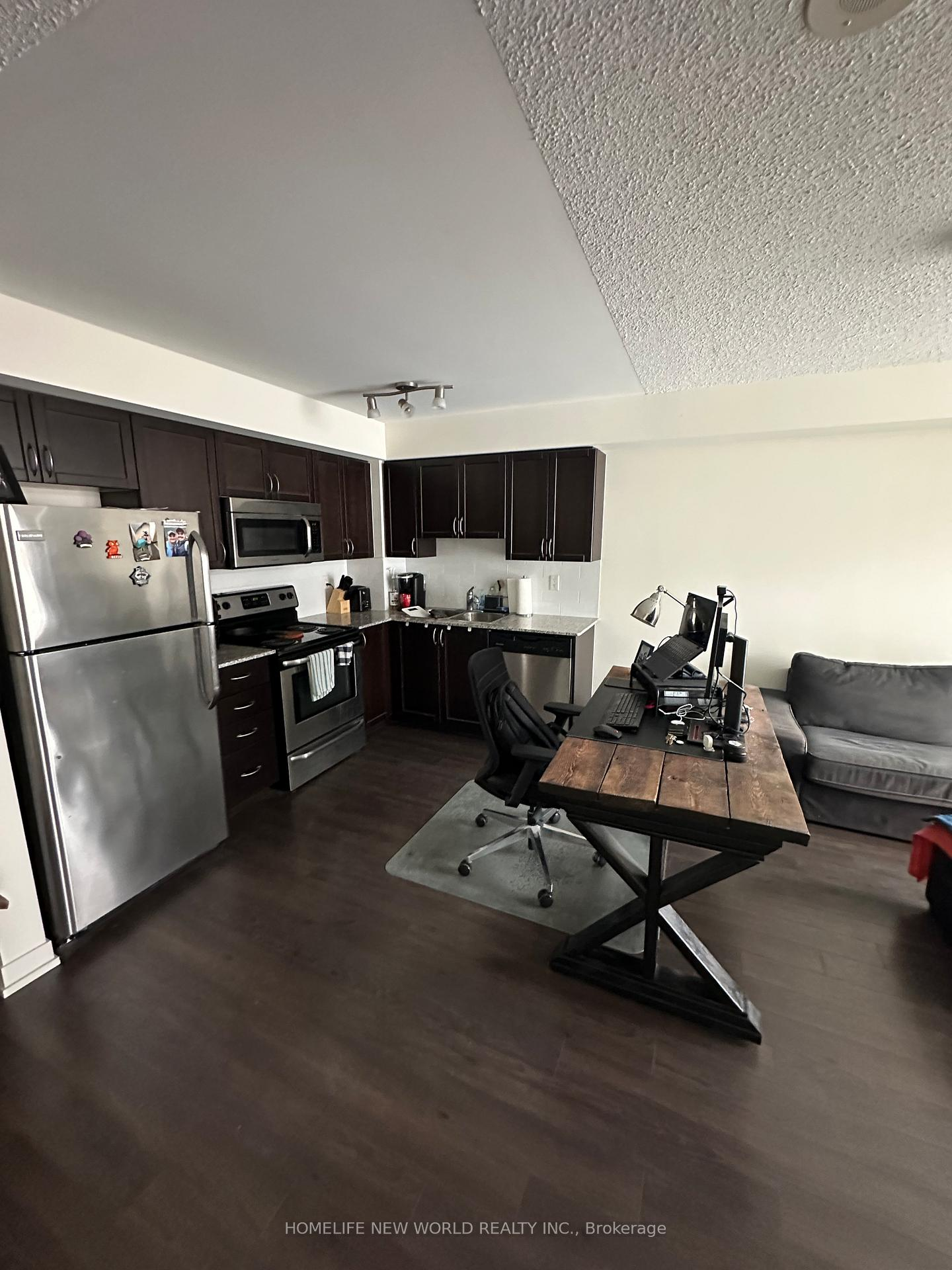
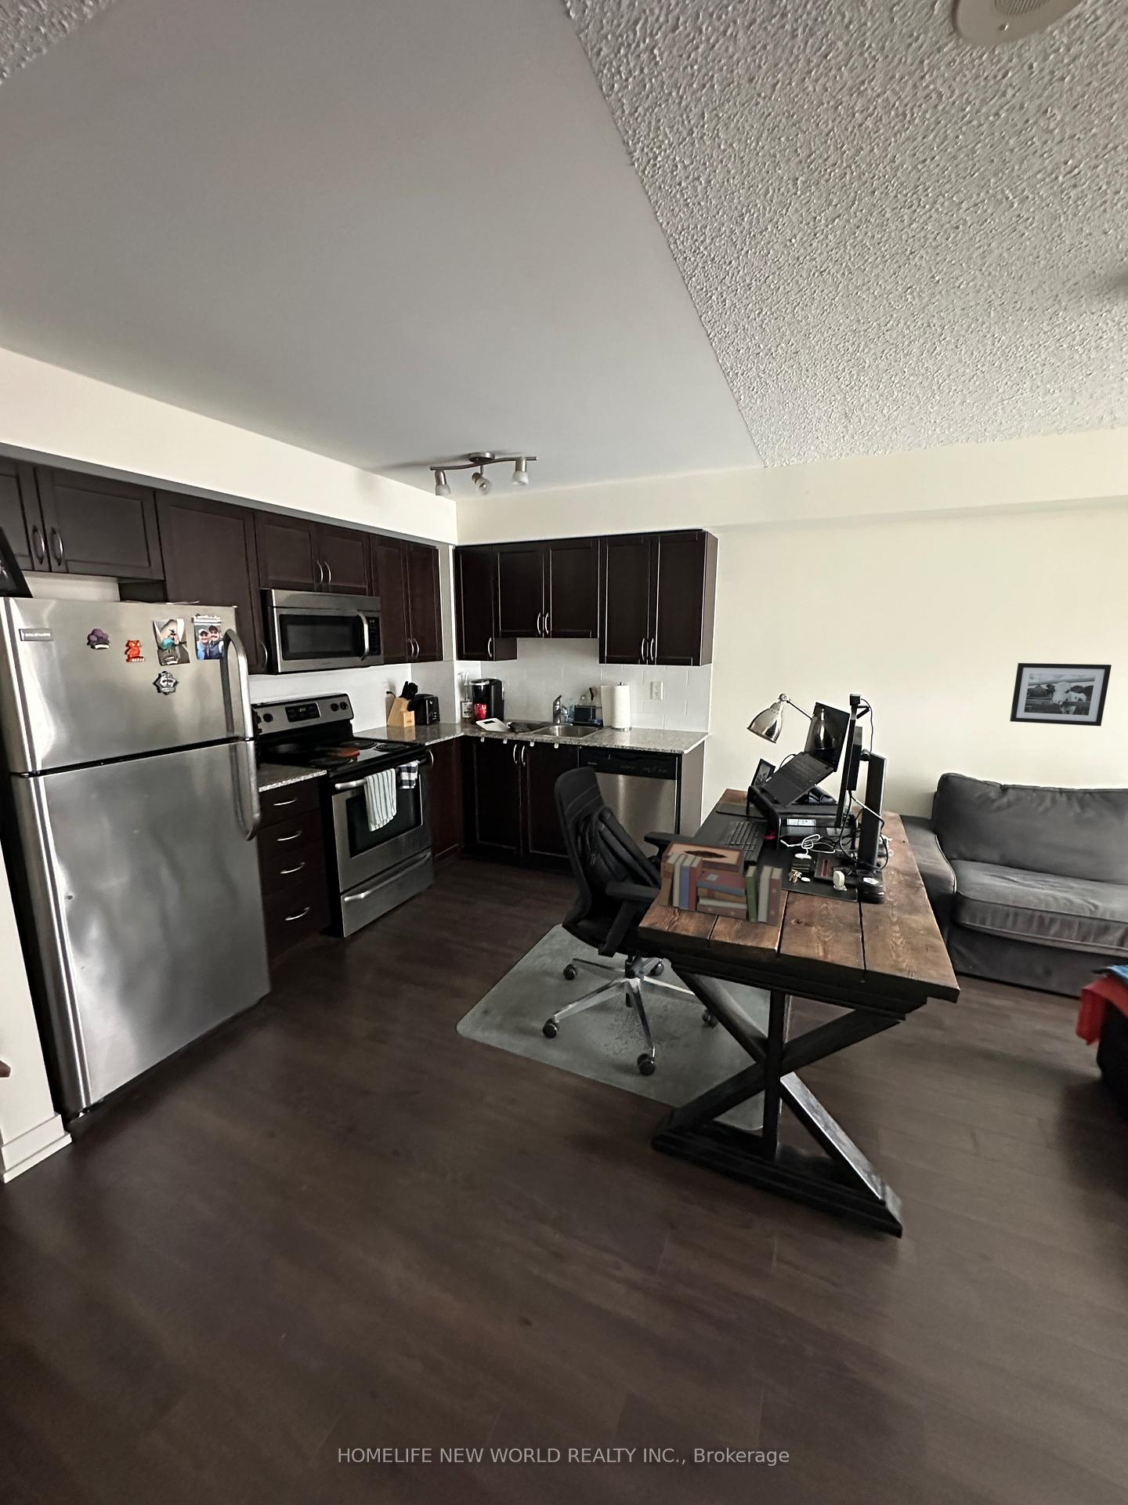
+ tissue box (703, 866)
+ book (719, 886)
+ picture frame (1058, 693)
